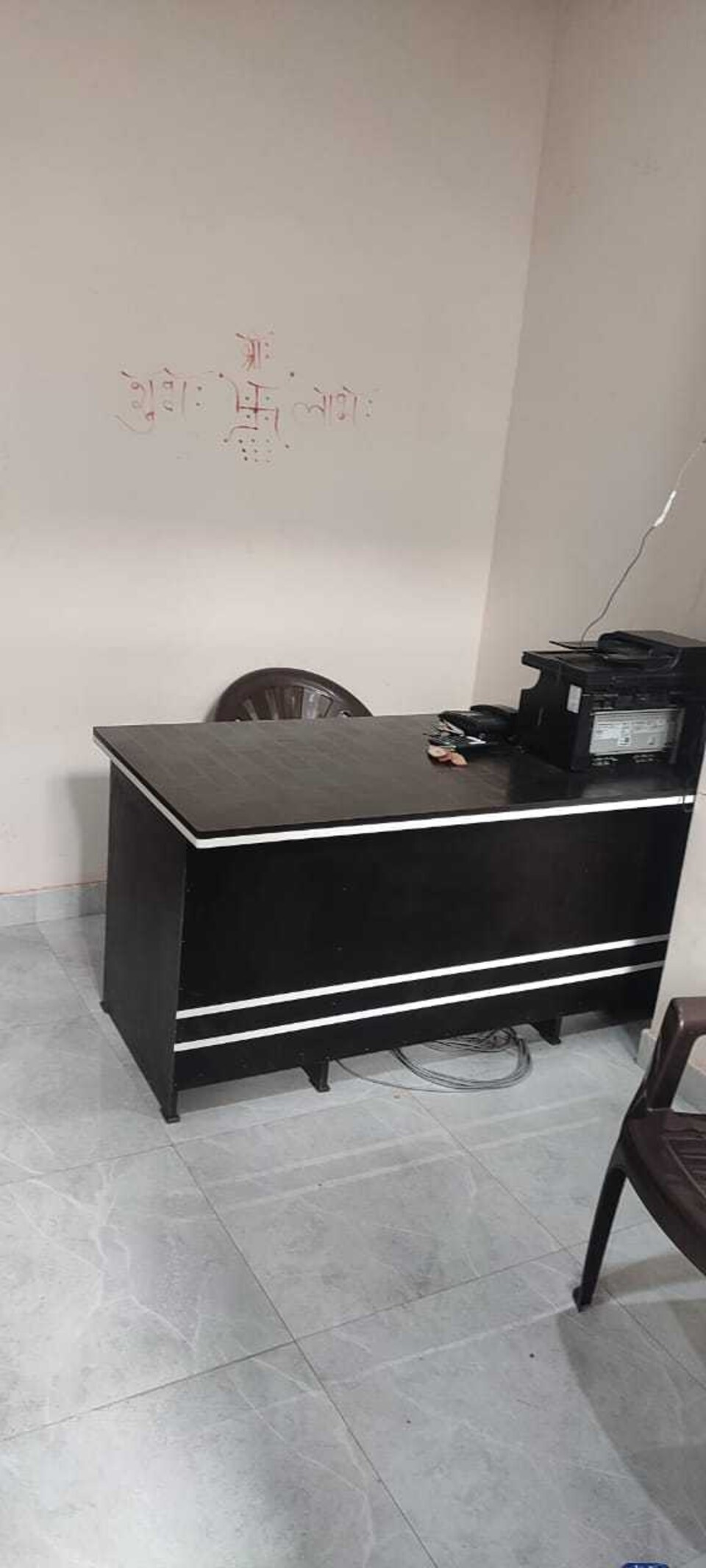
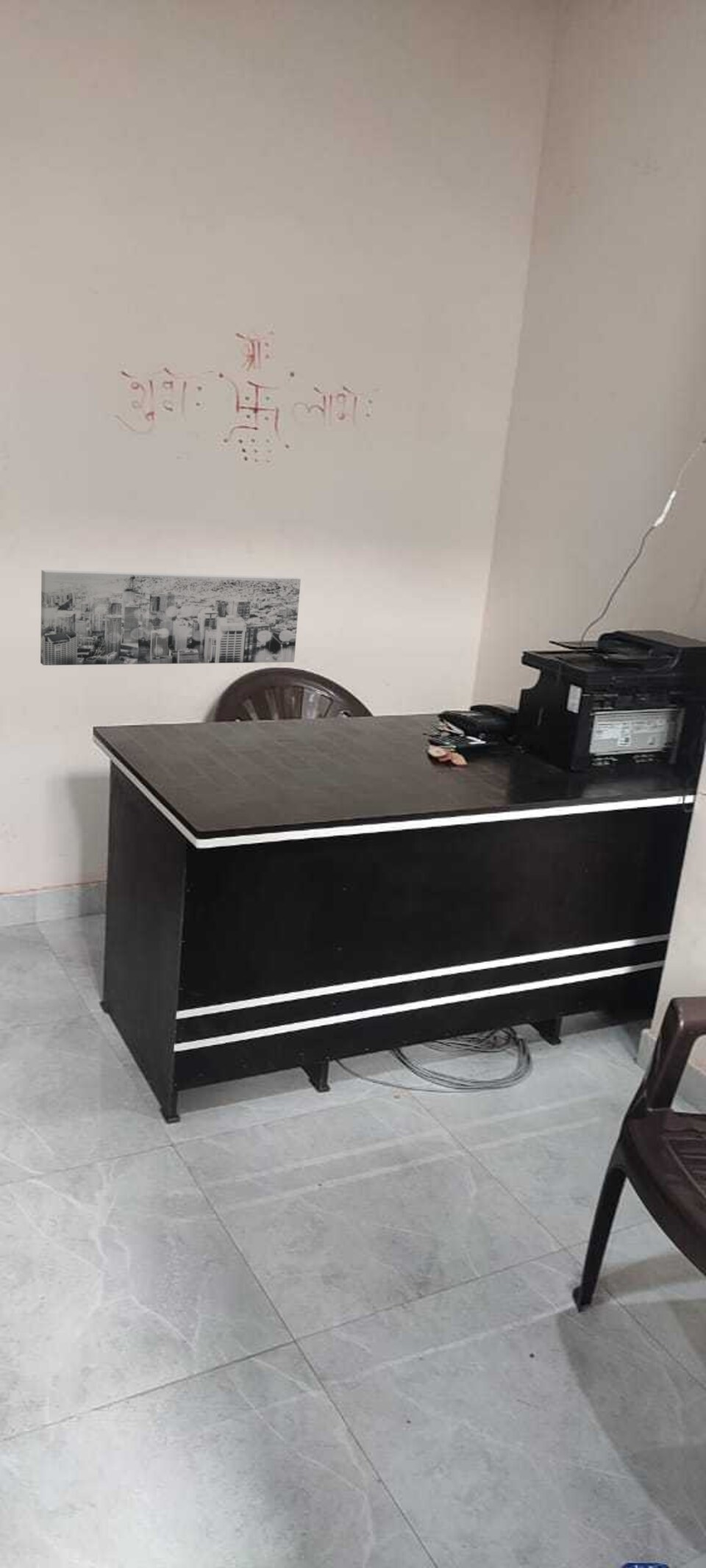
+ wall art (176, 619)
